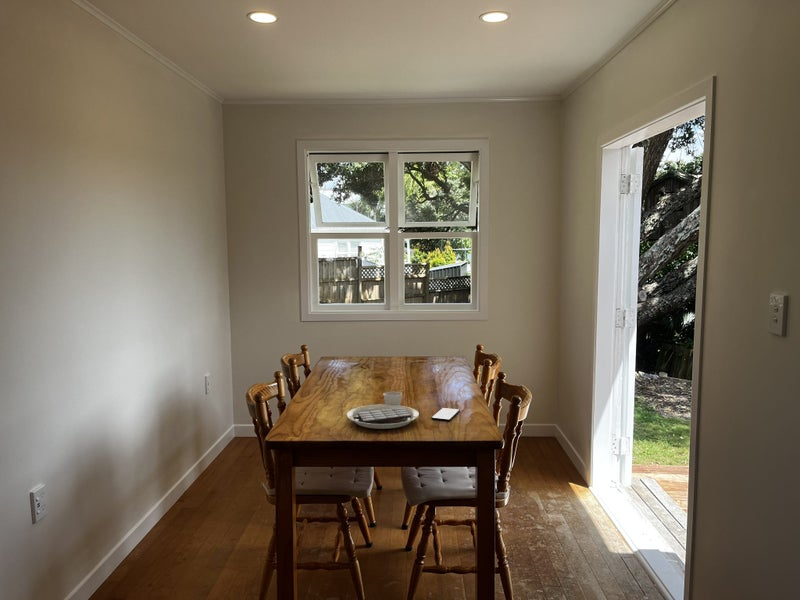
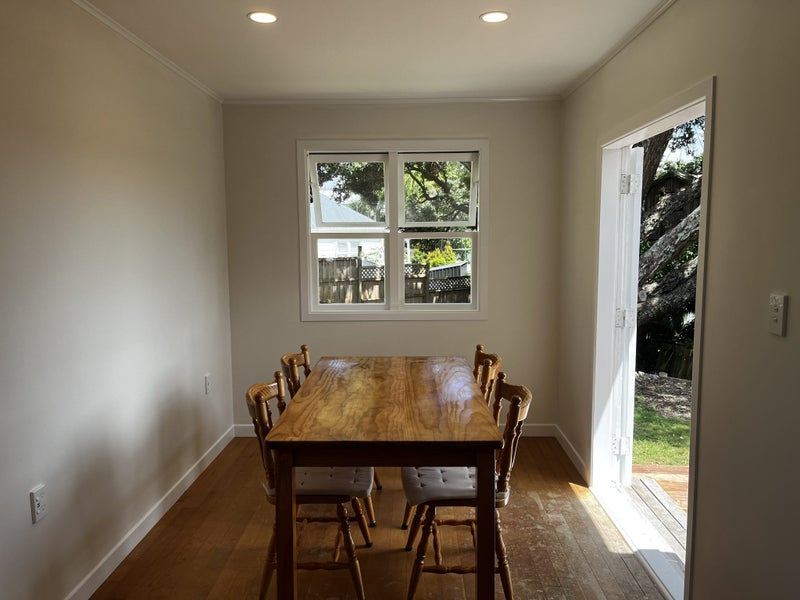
- placemat (405, 409)
